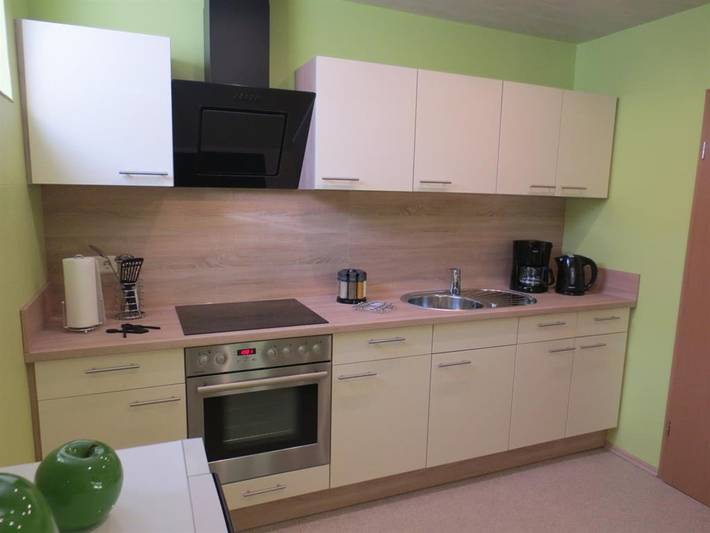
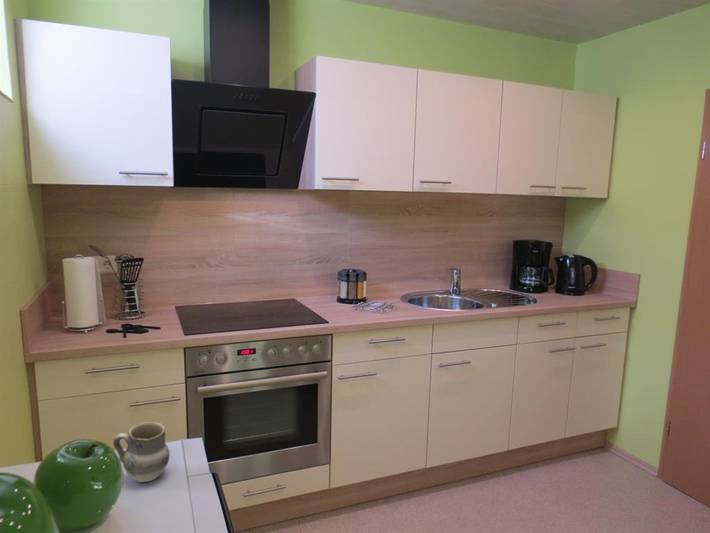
+ cup (141, 452)
